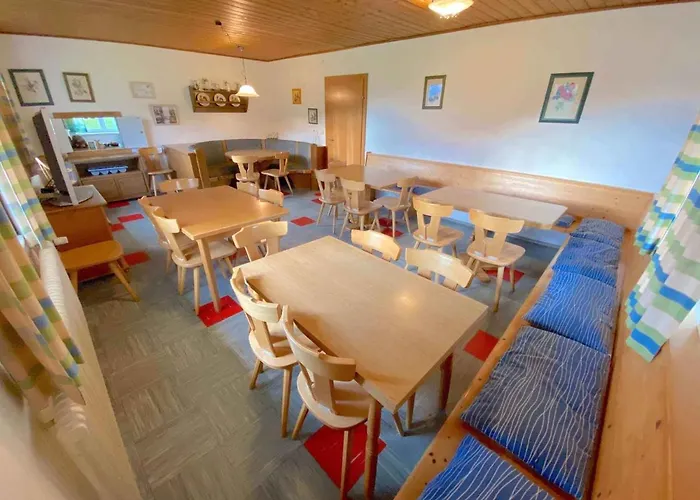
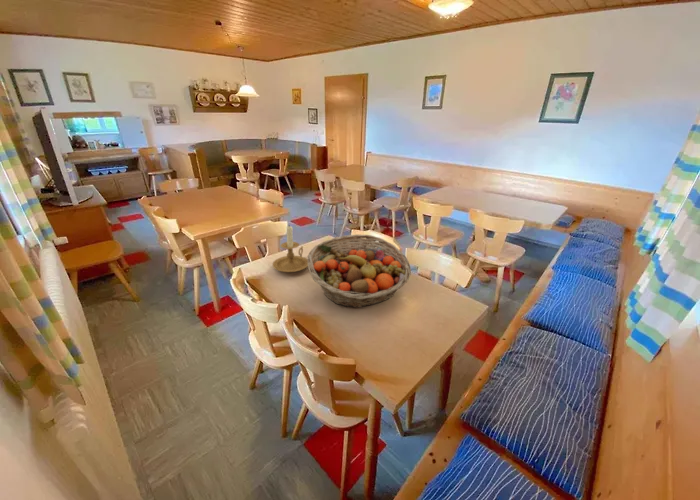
+ fruit basket (359, 269)
+ candle holder (290, 246)
